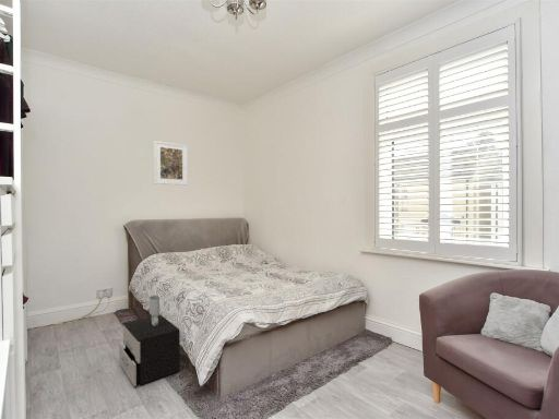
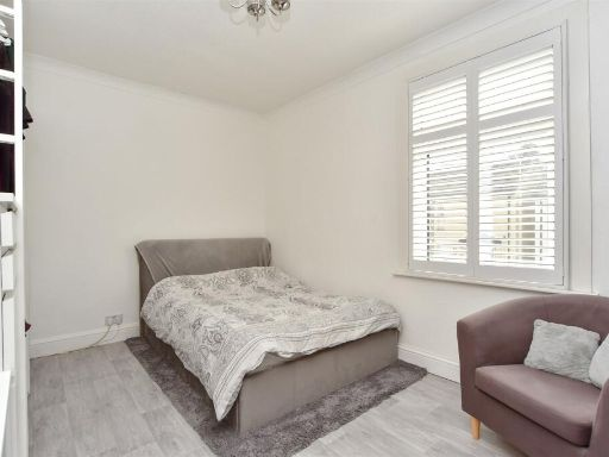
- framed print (171, 164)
- nightstand (147, 333)
